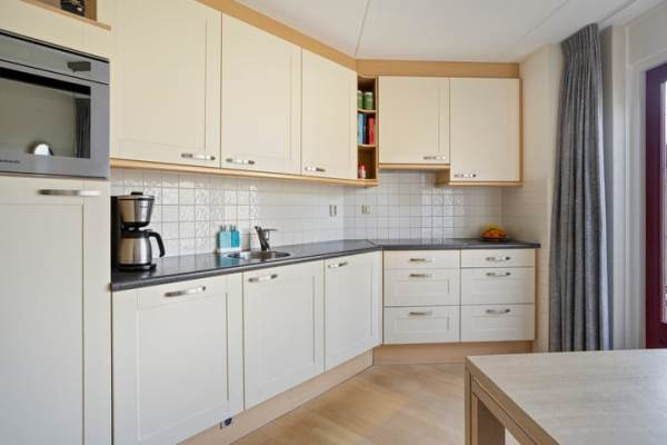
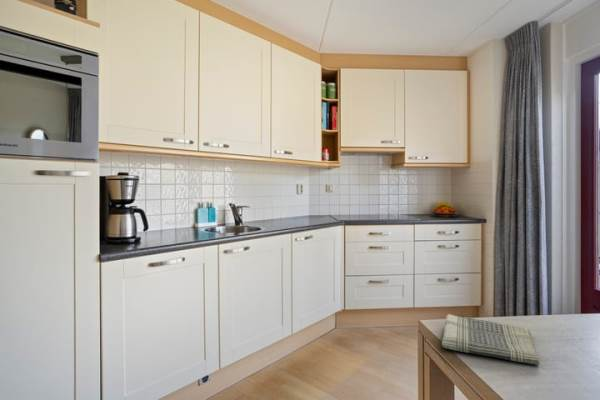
+ dish towel (487, 334)
